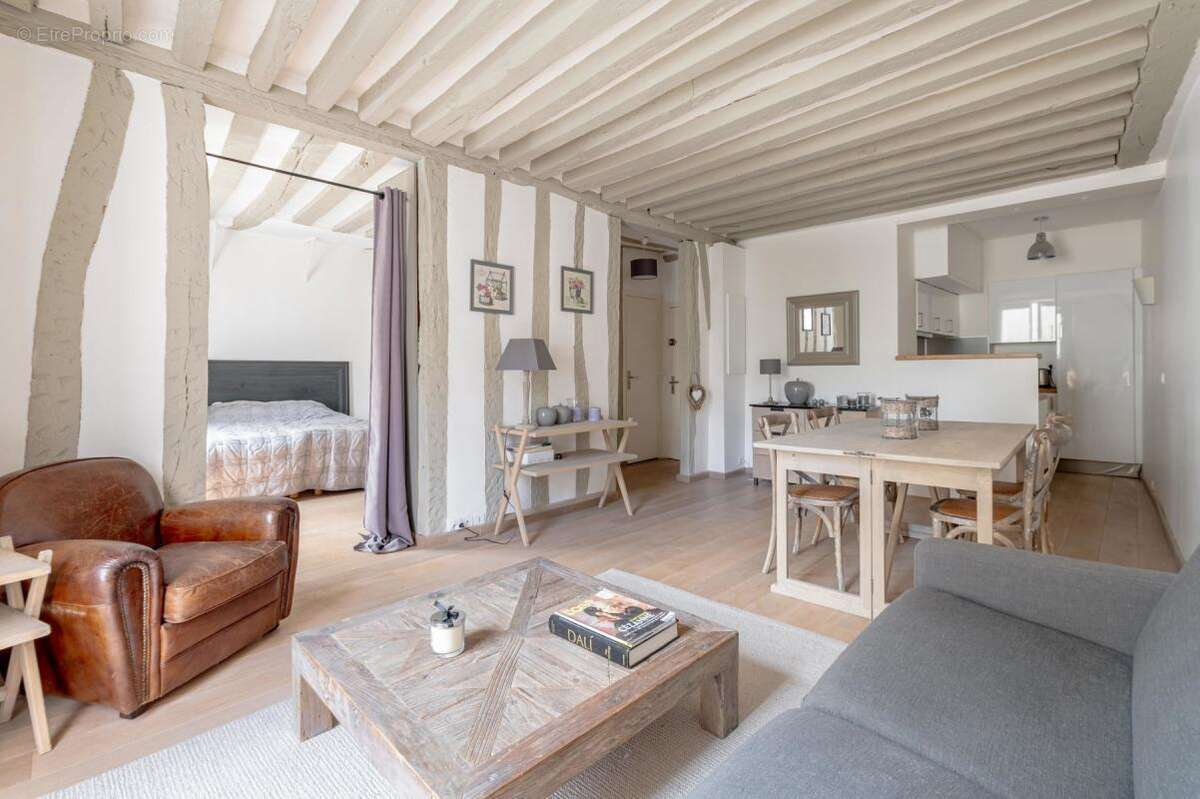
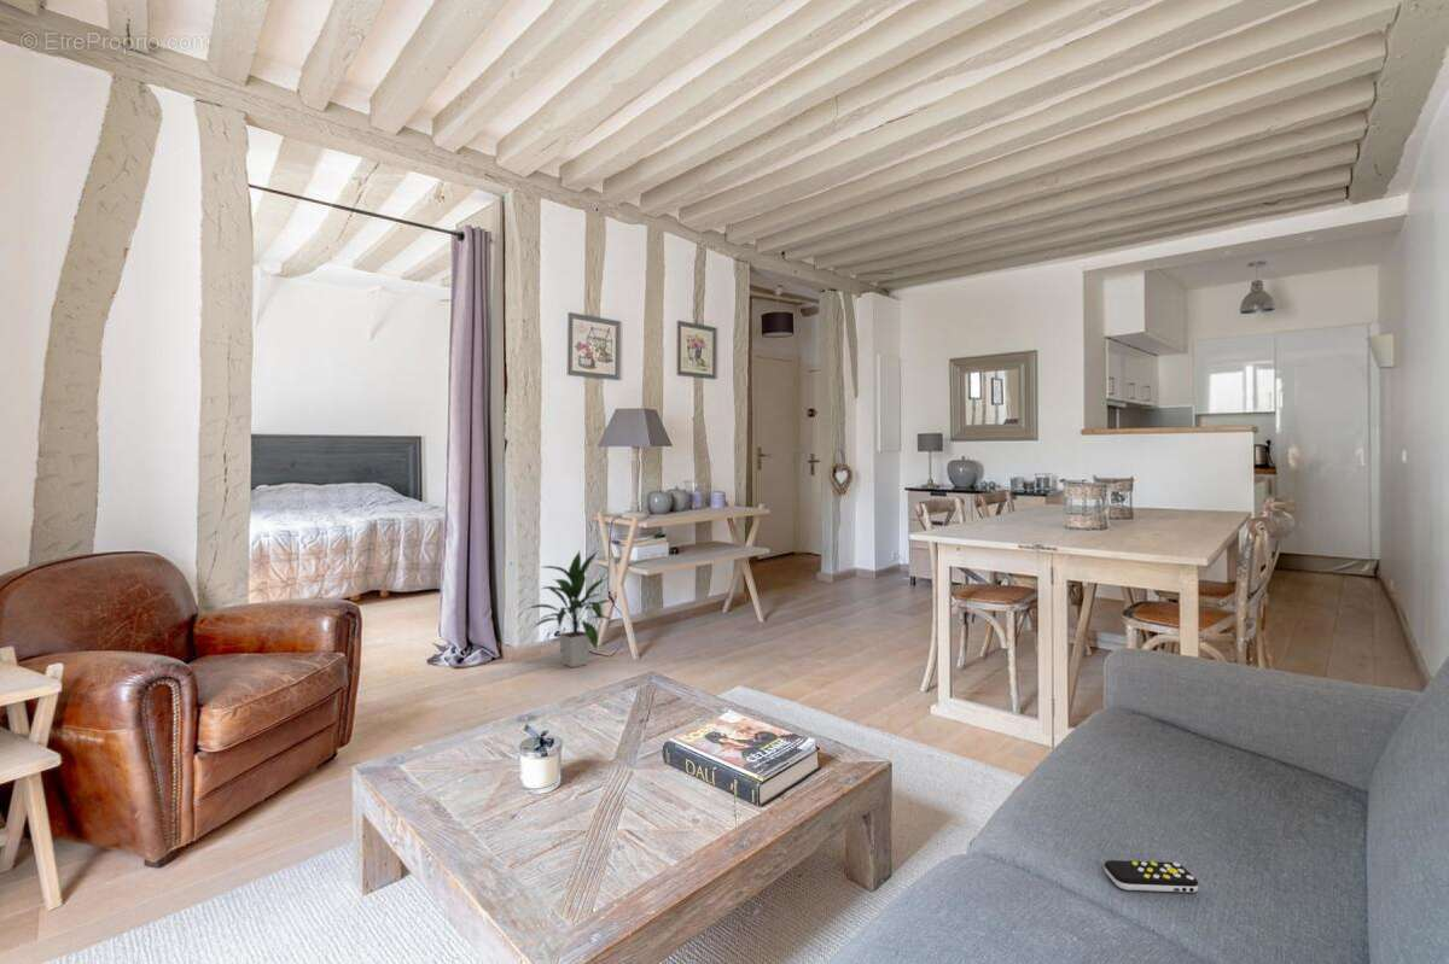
+ indoor plant (574, 608)
+ remote control (1150, 875)
